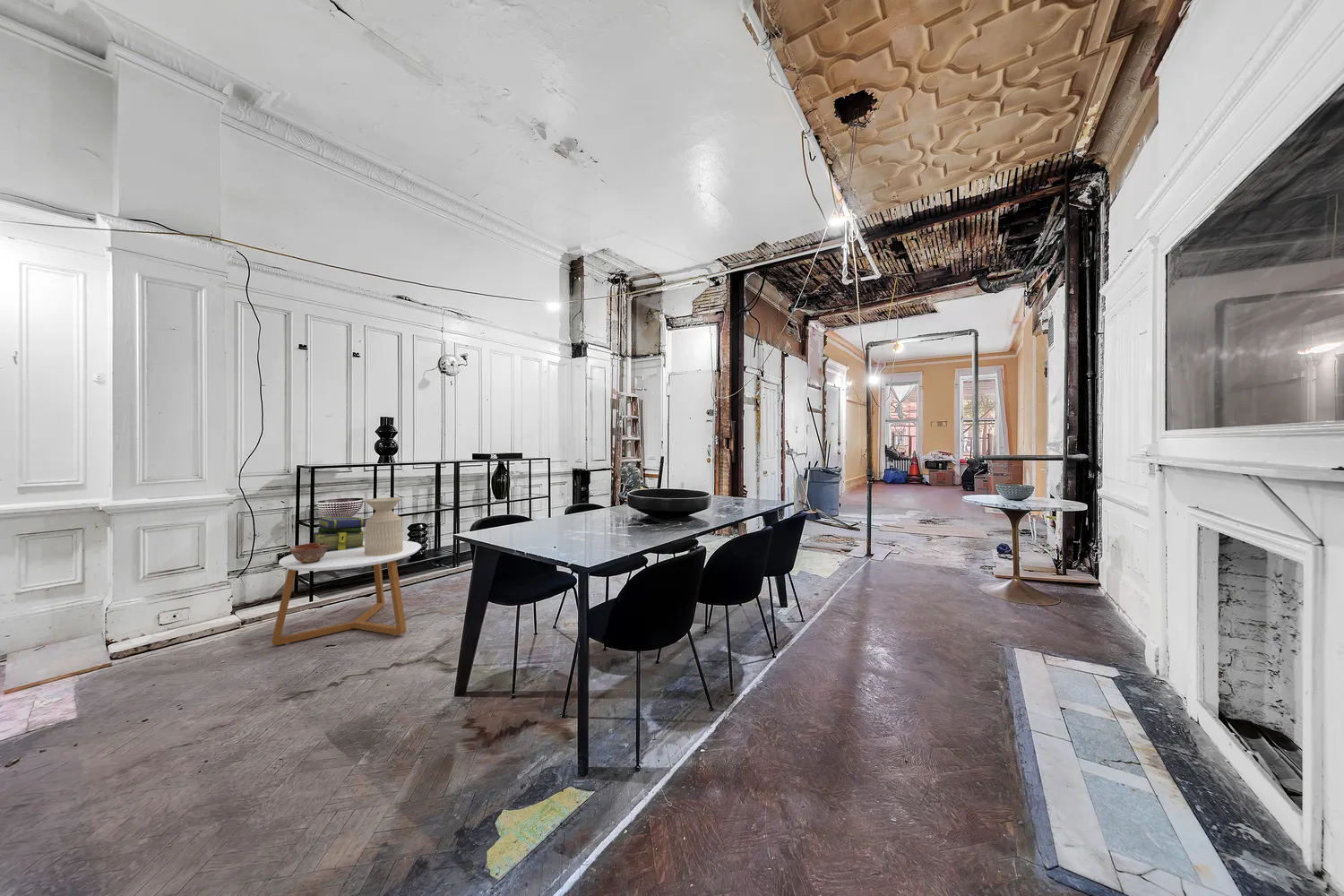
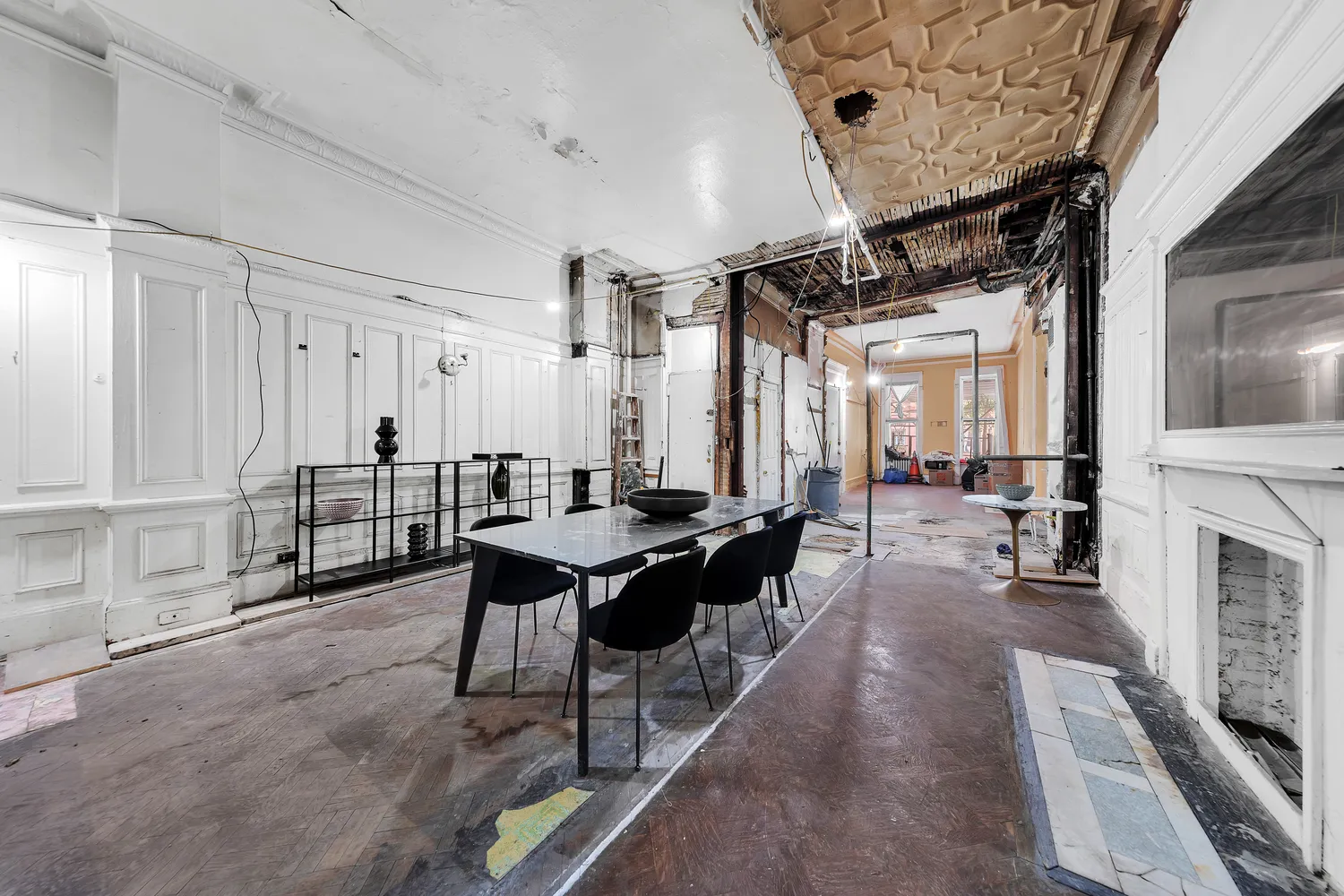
- side table (383, 525)
- stack of books (340, 531)
- ceramic bowl (309, 553)
- coffee table (347, 568)
